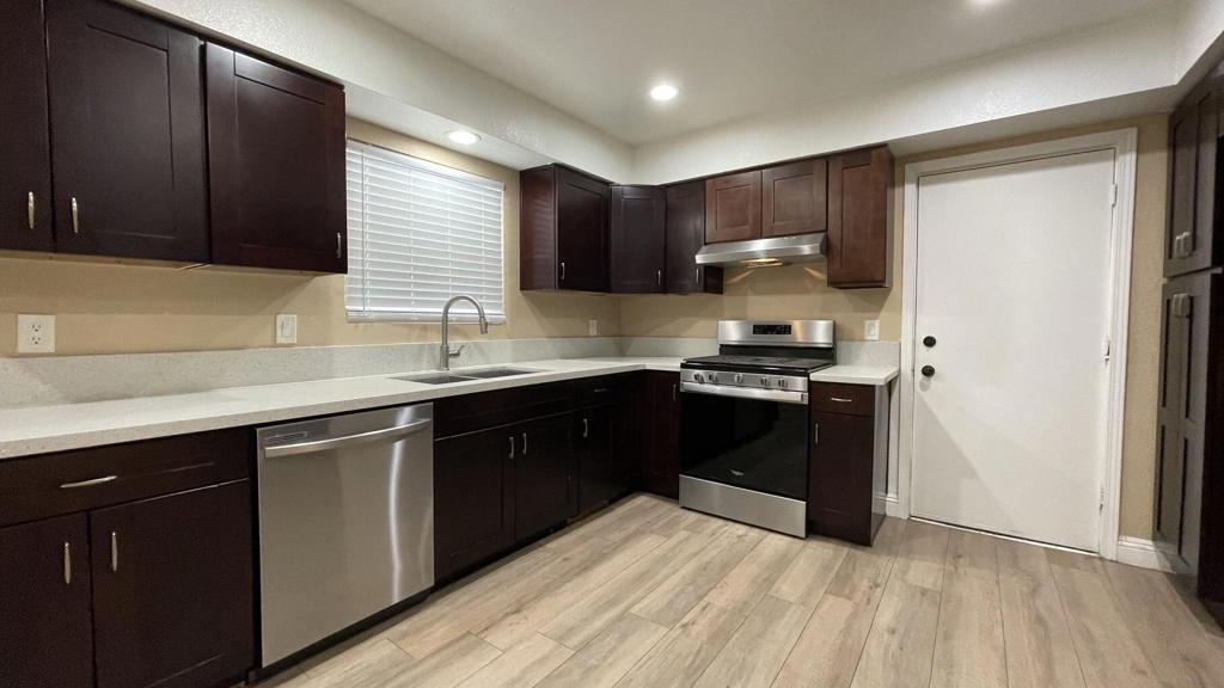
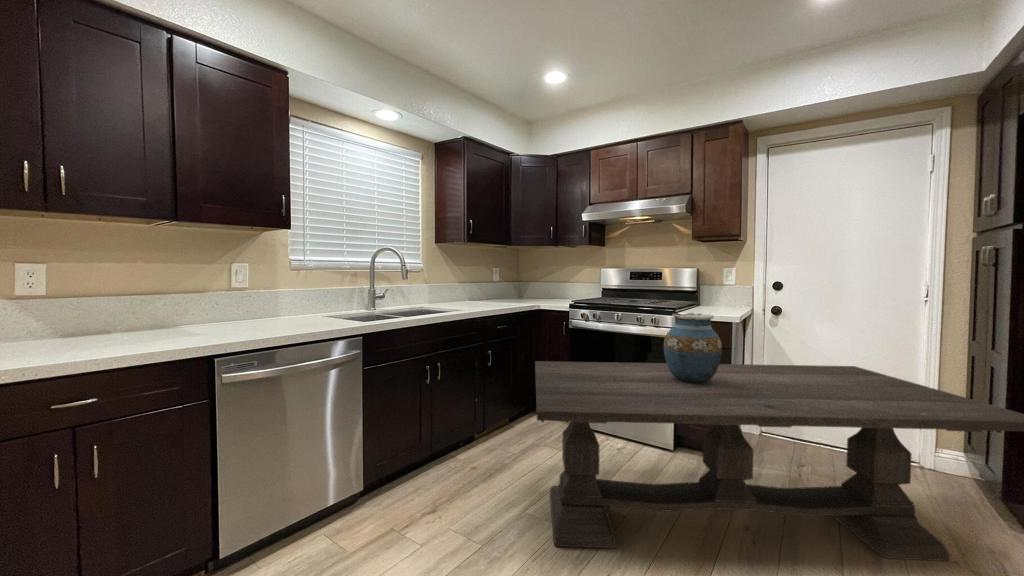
+ dining table (727, 453)
+ vase (692, 346)
